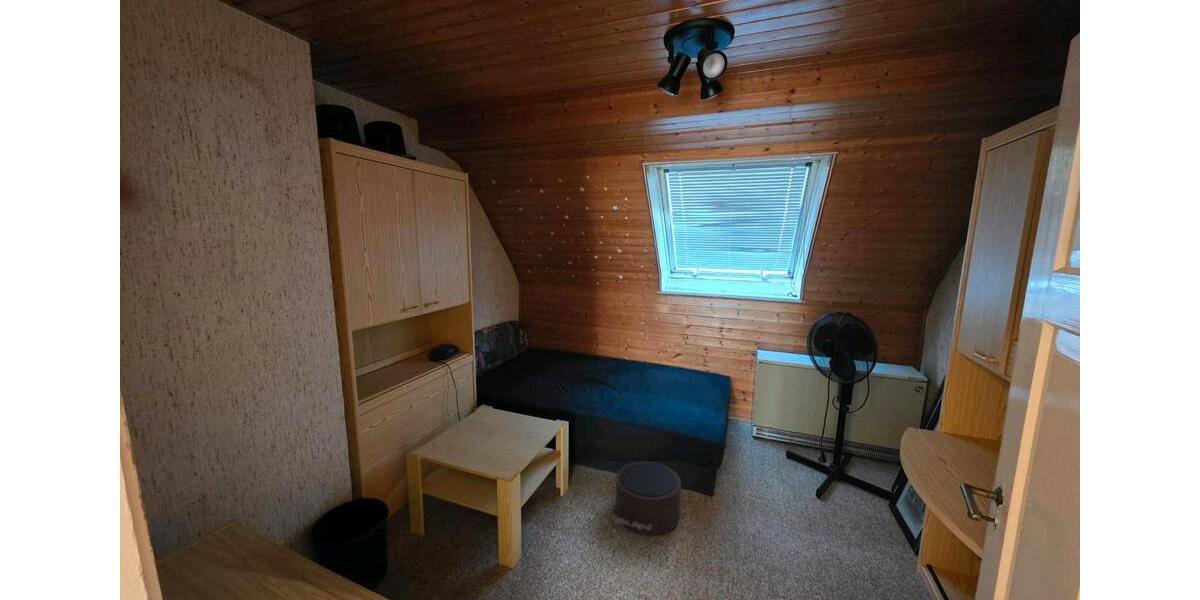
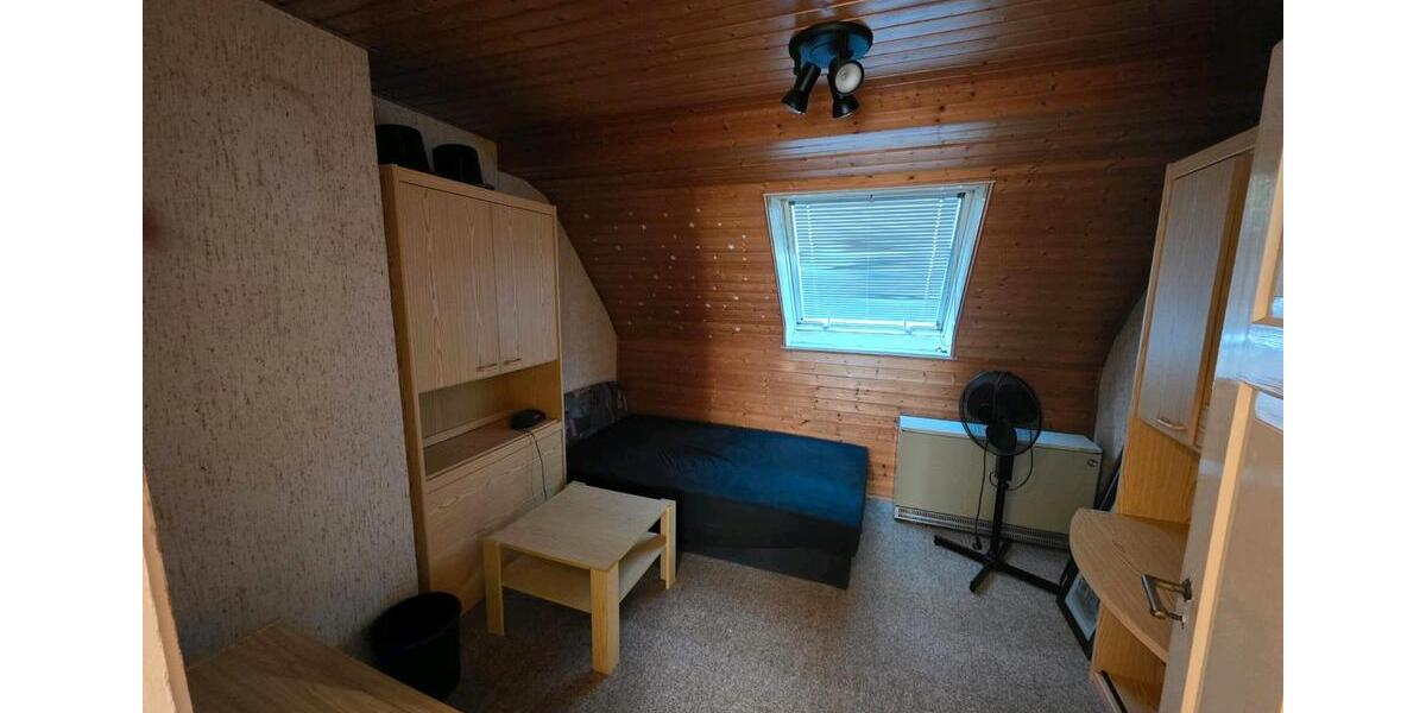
- pouf (643, 493)
